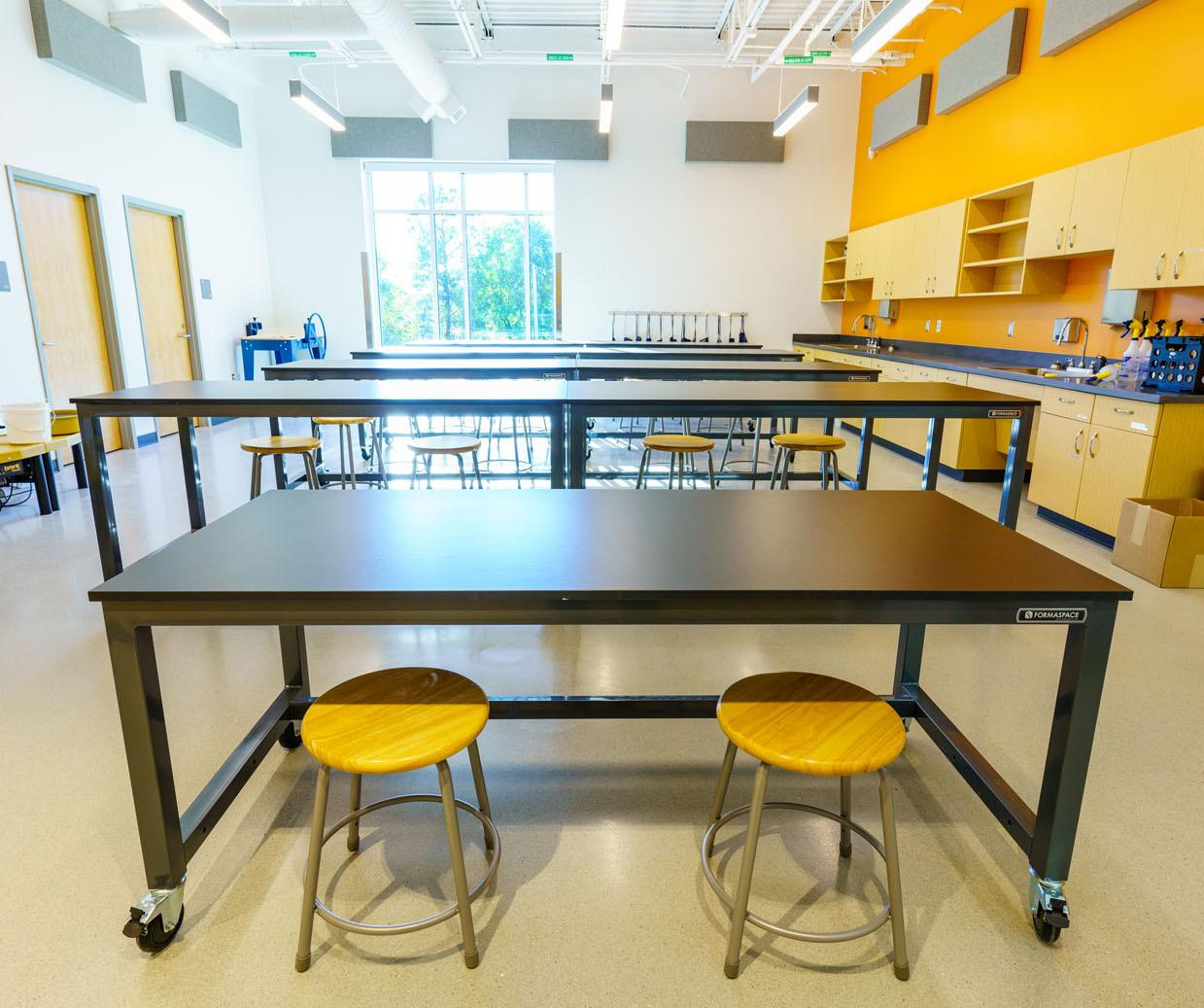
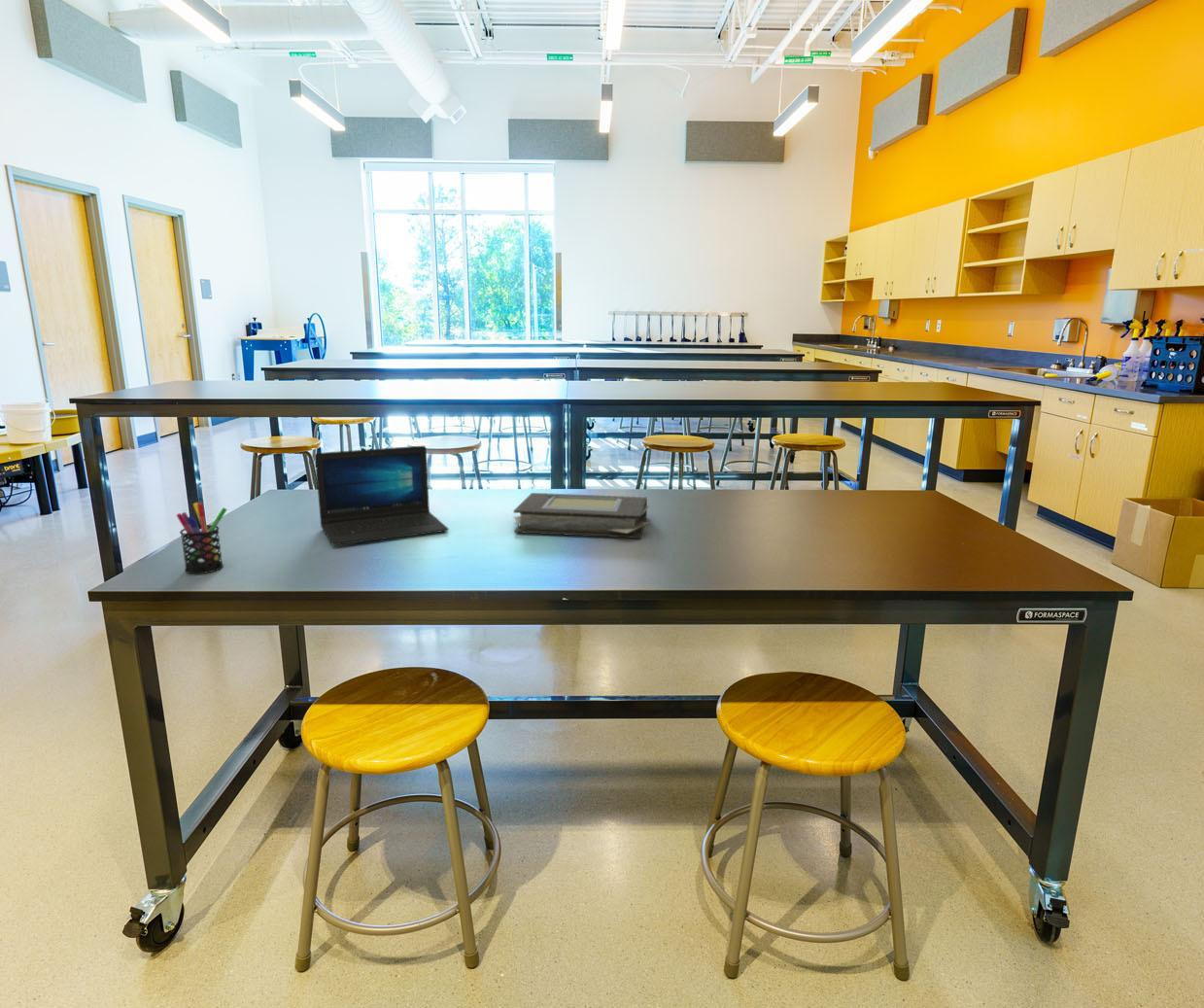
+ laptop (381, 492)
+ pen holder (205, 534)
+ book (580, 514)
